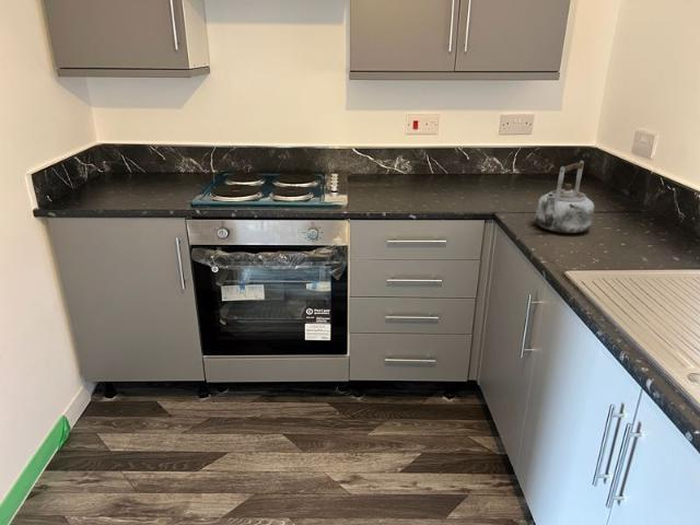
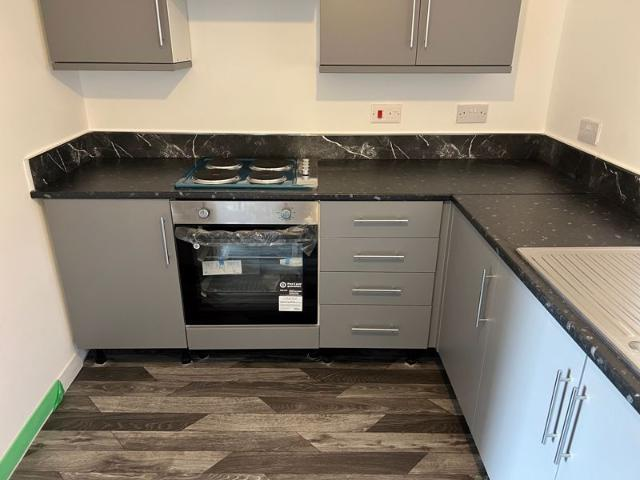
- kettle (563, 197)
